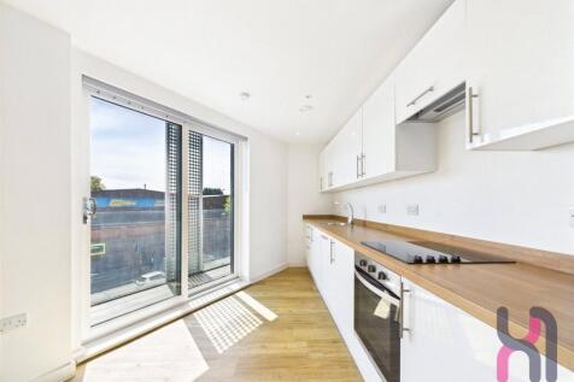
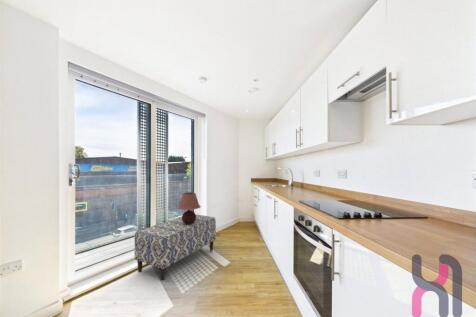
+ table lamp (189, 208)
+ bench (179, 241)
